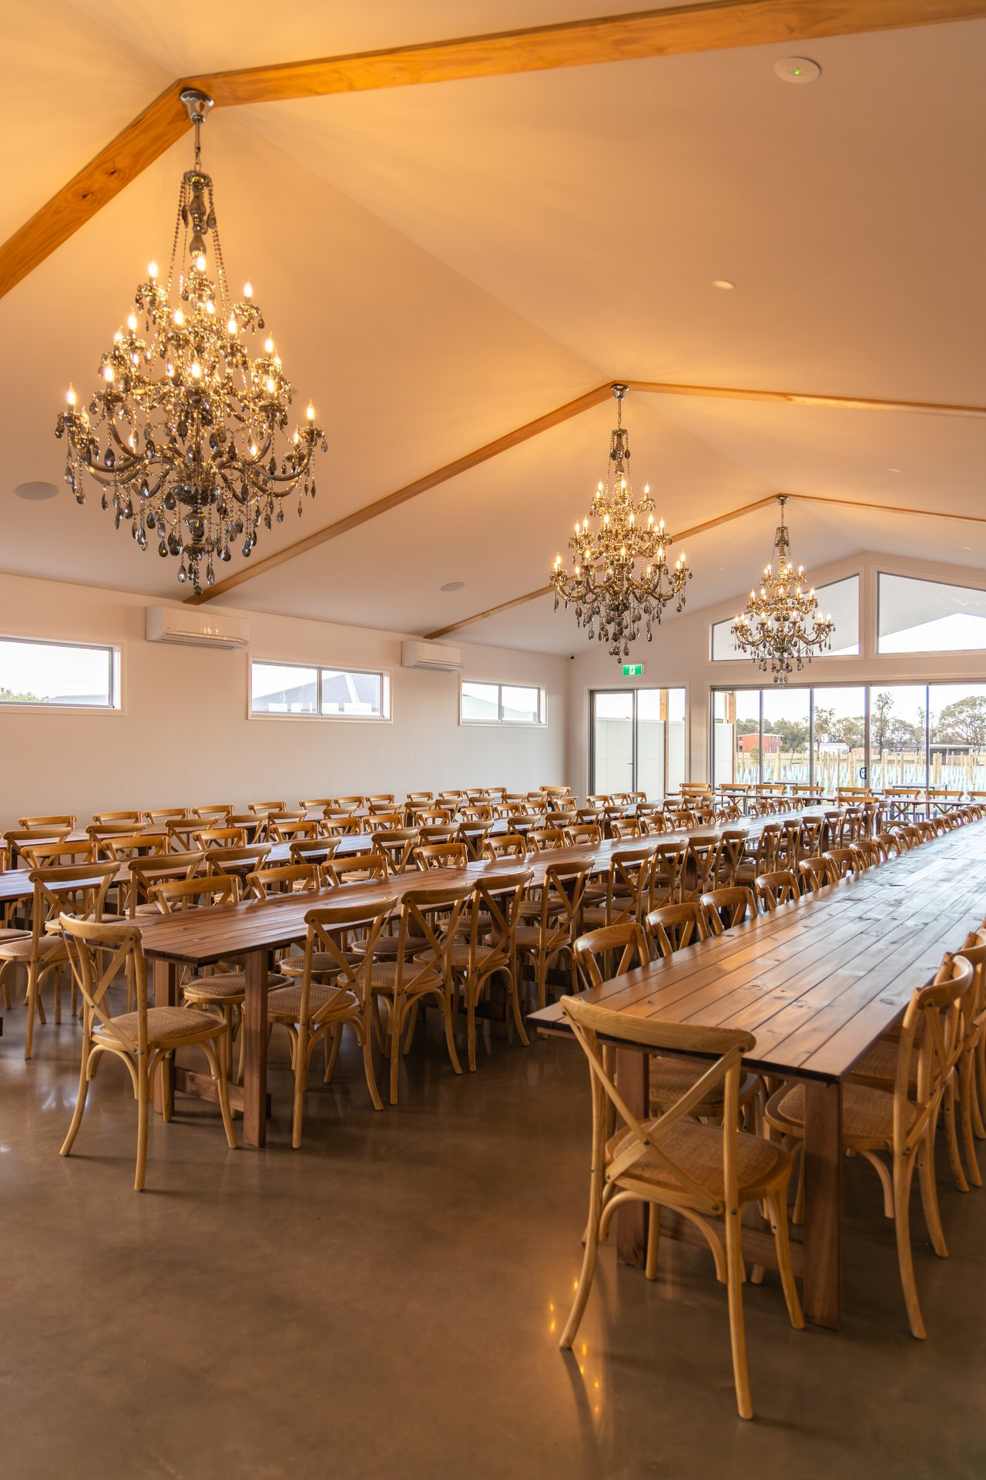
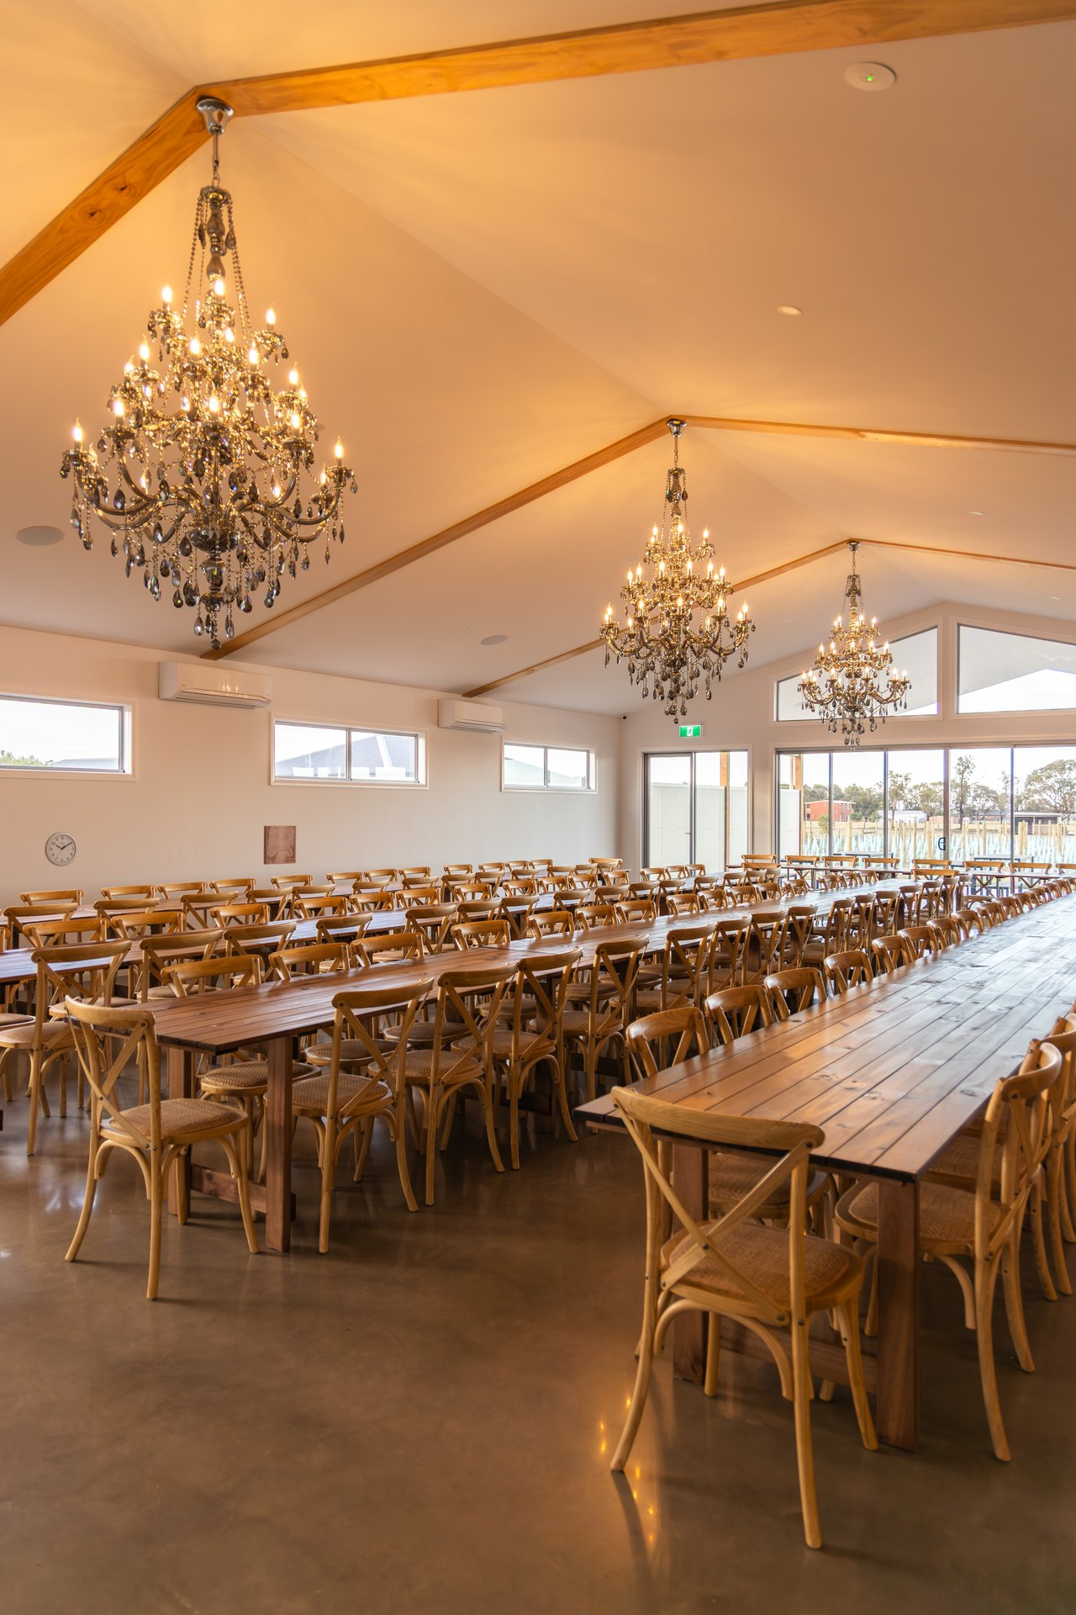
+ wall art (280, 845)
+ wall clock (61, 848)
